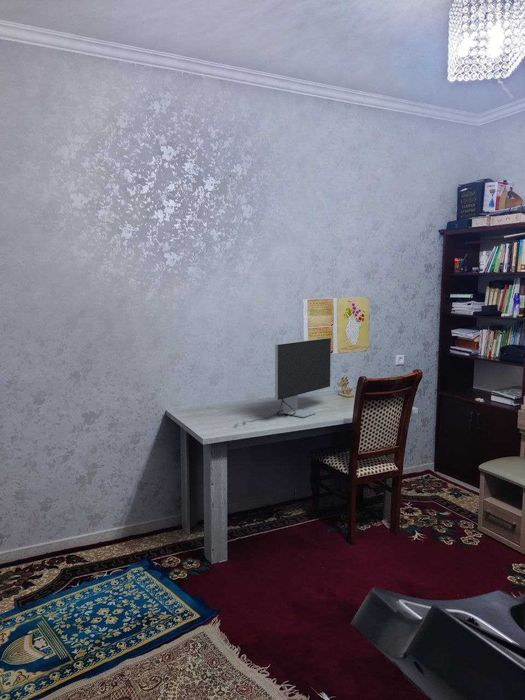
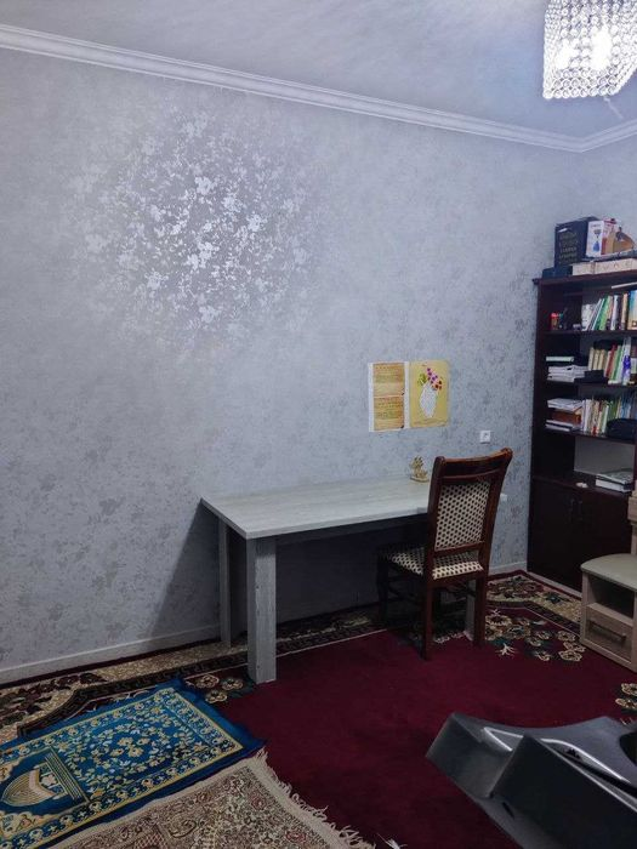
- computer monitor (285, 379)
